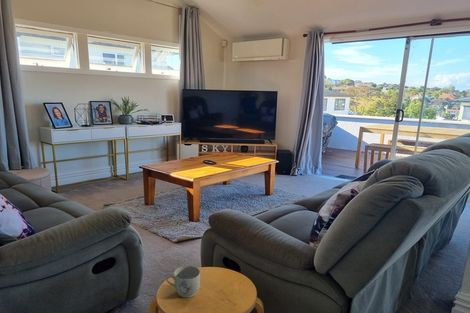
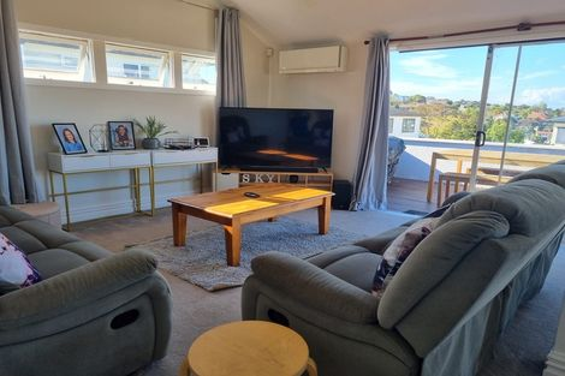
- mug (183, 282)
